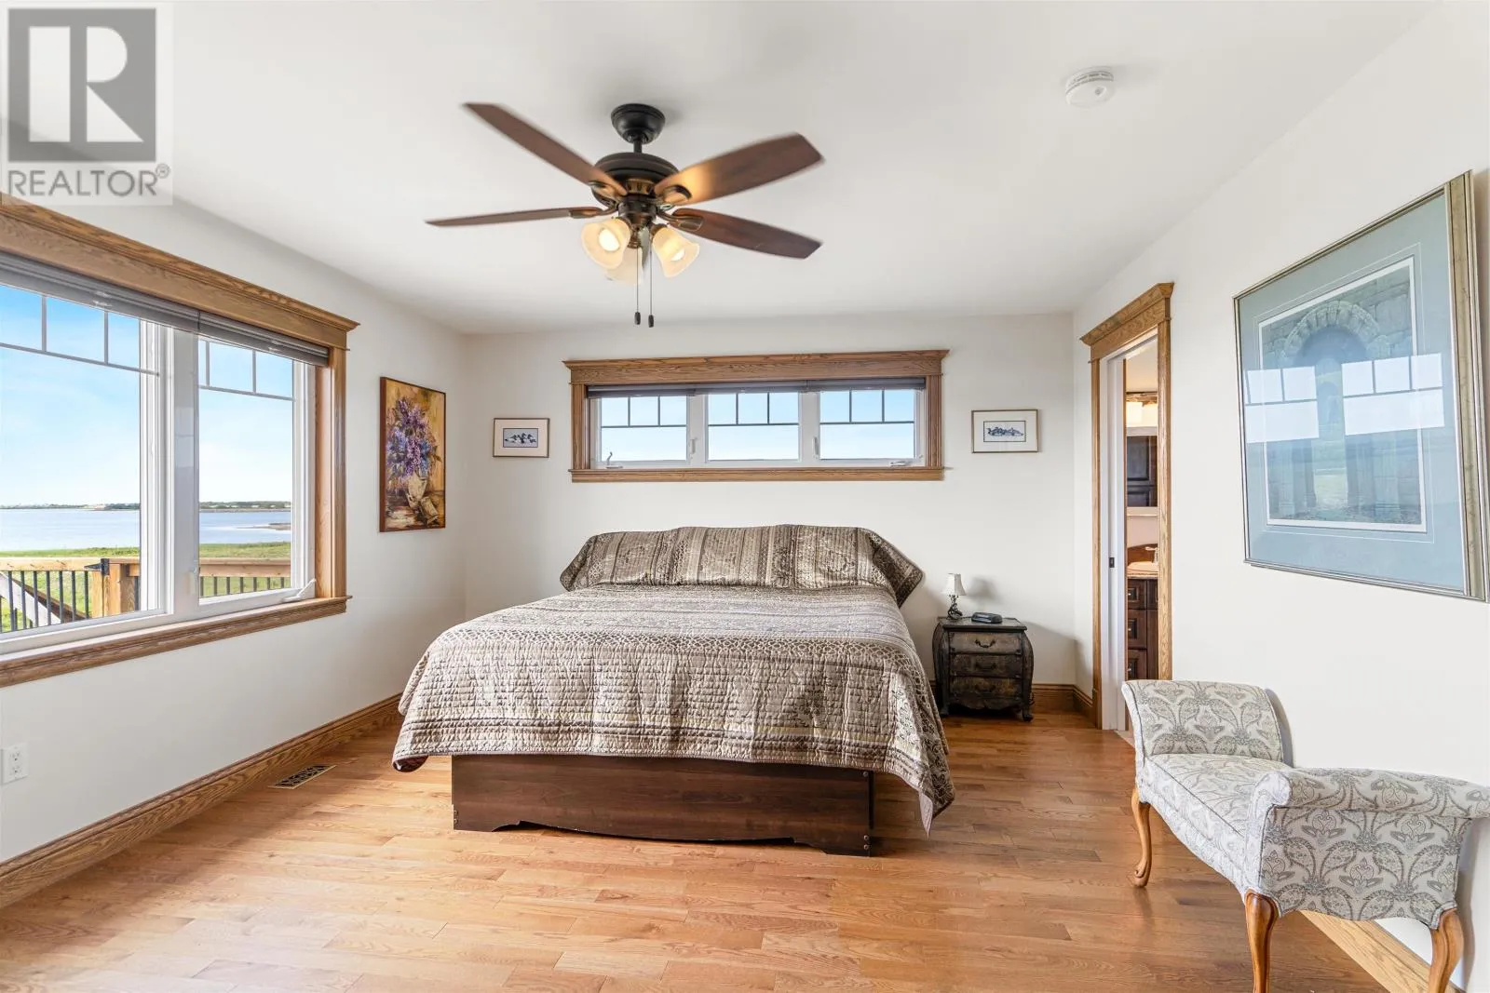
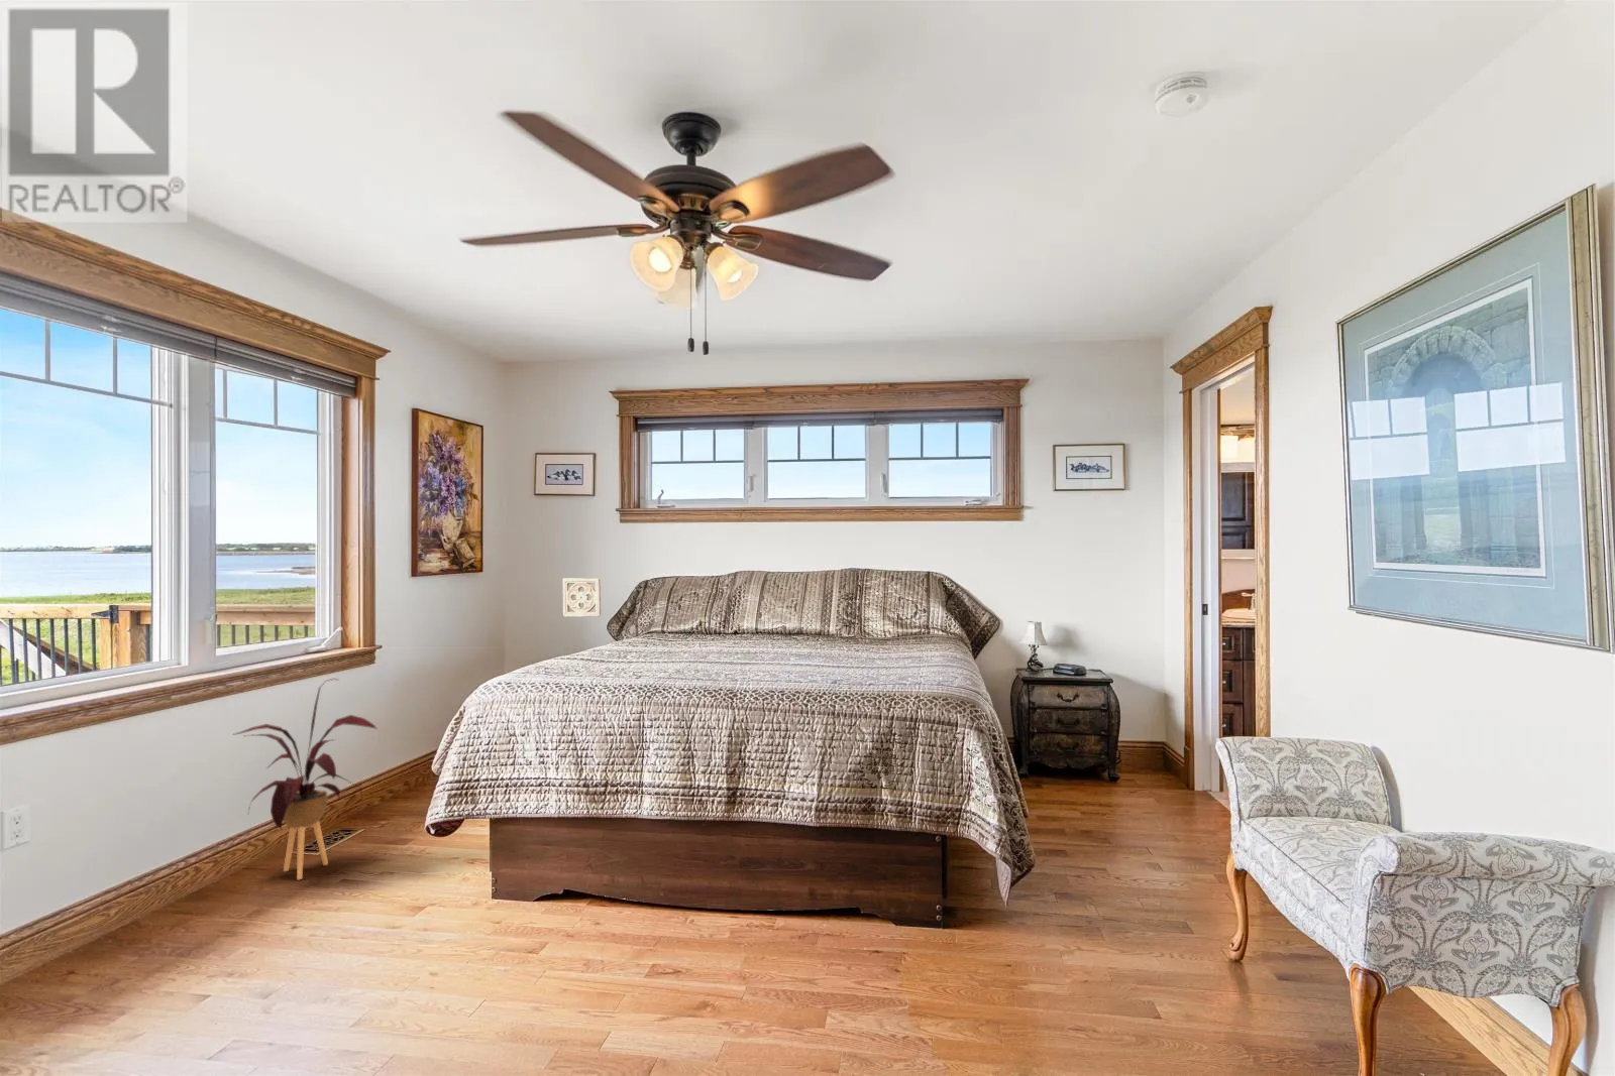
+ house plant (300, 778)
+ wall ornament (580, 597)
